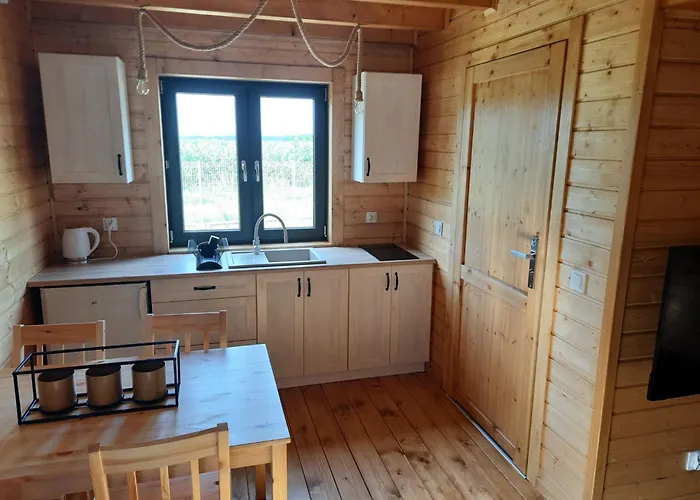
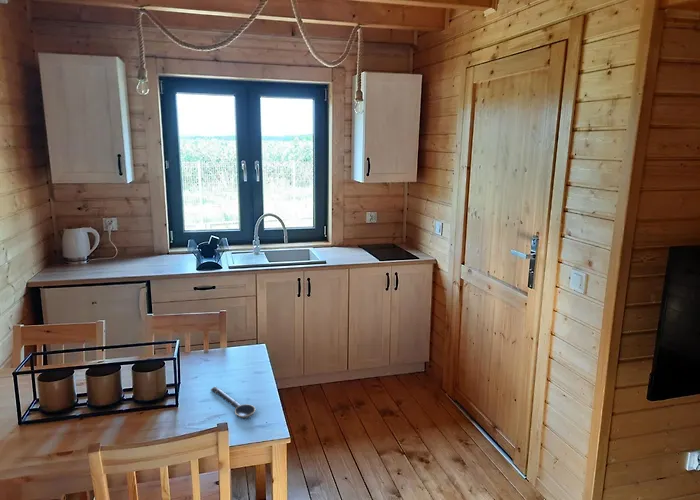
+ spoon (233, 400)
